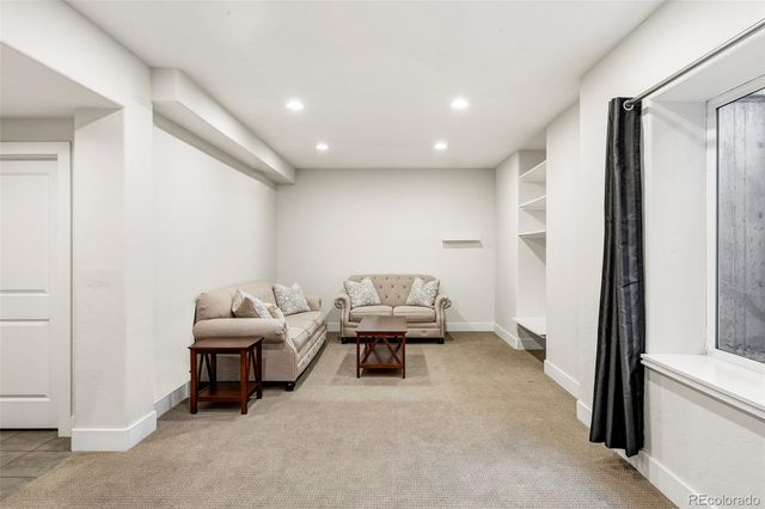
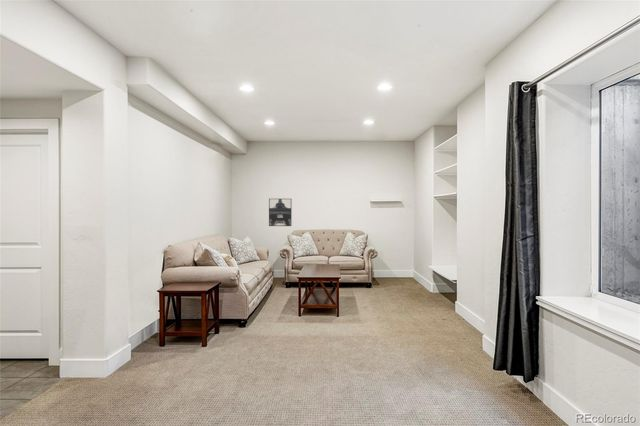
+ wall art (280, 212)
